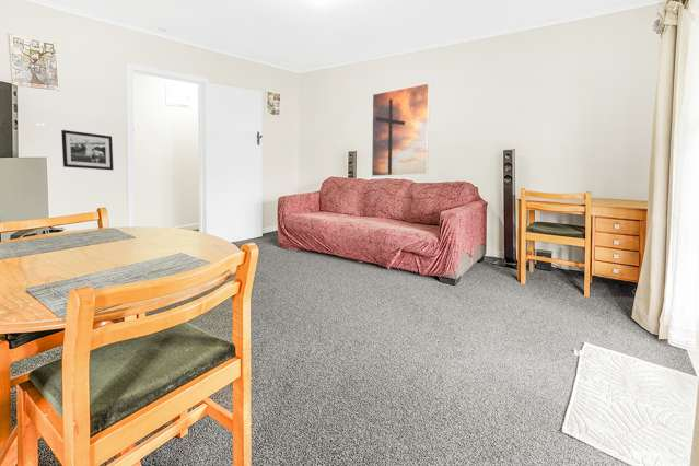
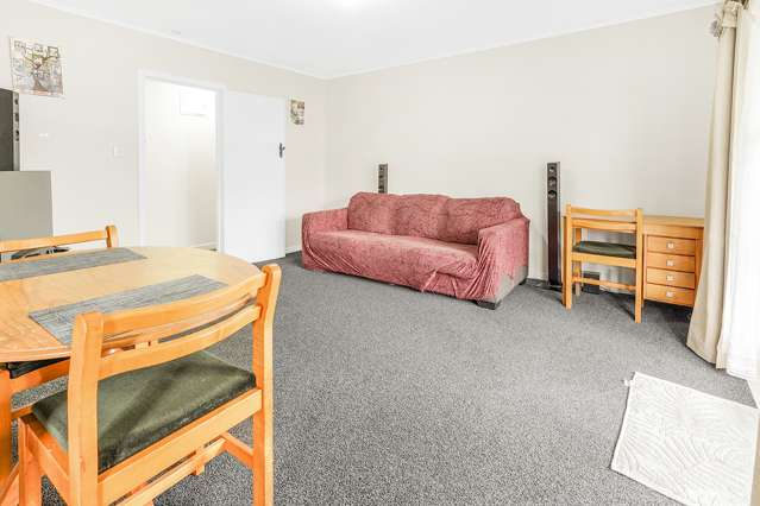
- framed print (398, 132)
- picture frame (88, 151)
